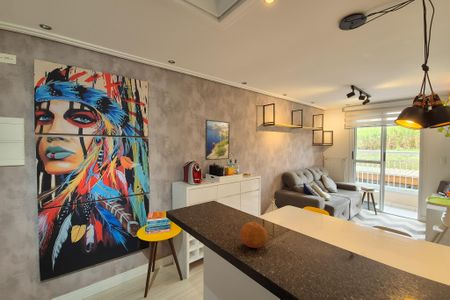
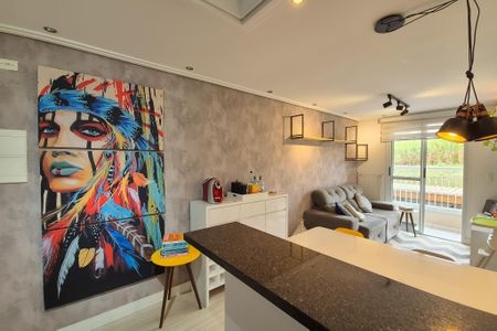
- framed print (218, 140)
- fruit (253, 234)
